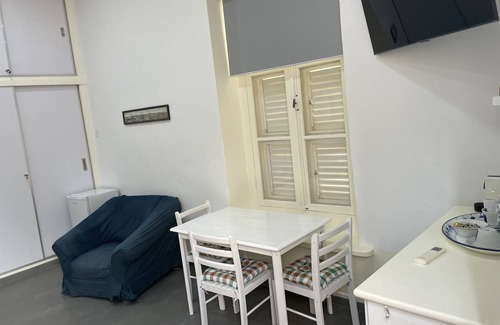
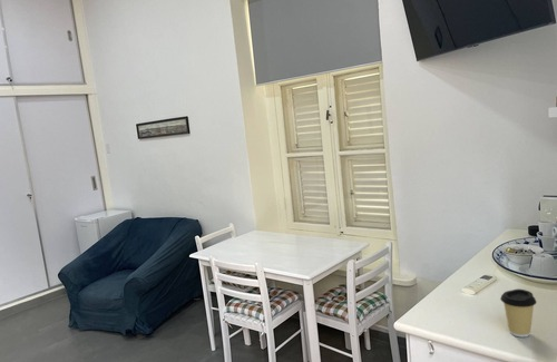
+ coffee cup (518, 313)
